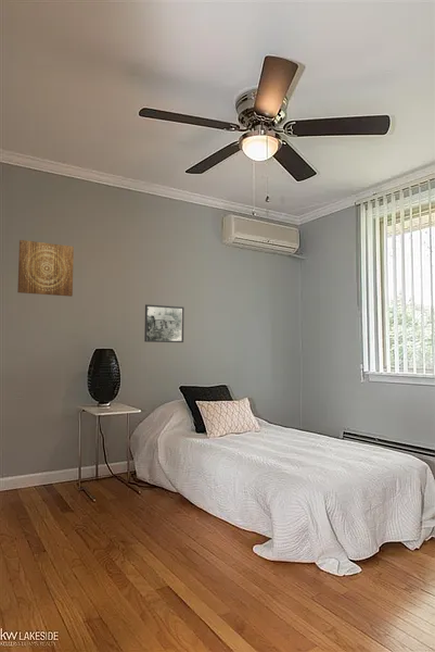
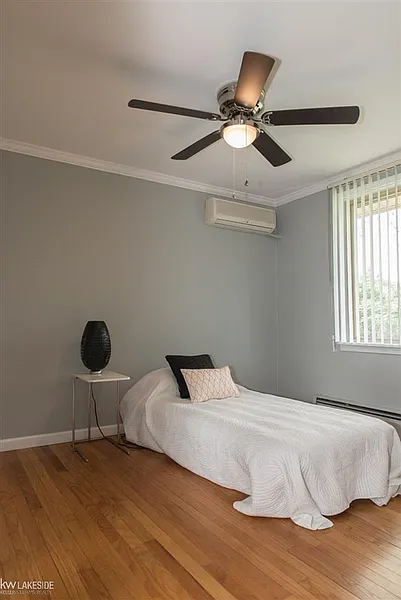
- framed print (164, 324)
- wall art (46, 268)
